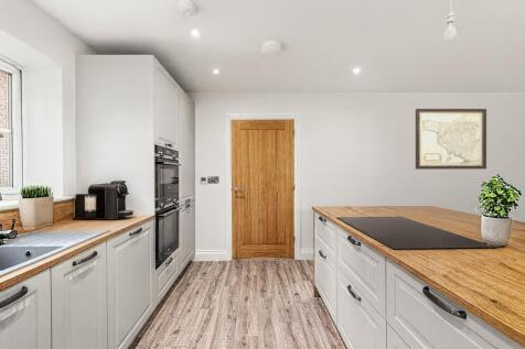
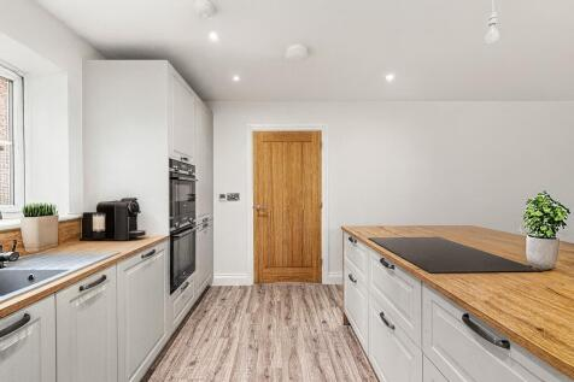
- wall art (450, 139)
